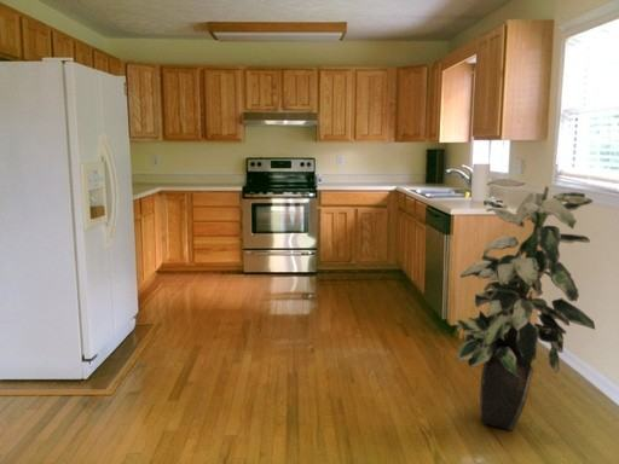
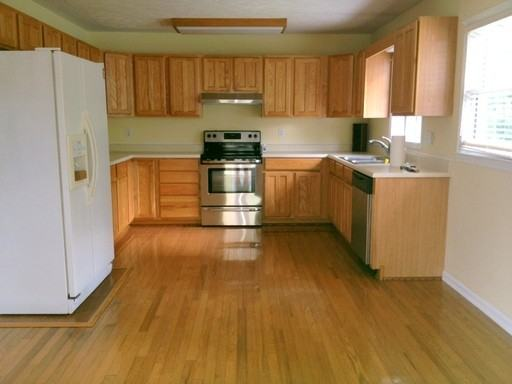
- indoor plant (515, 303)
